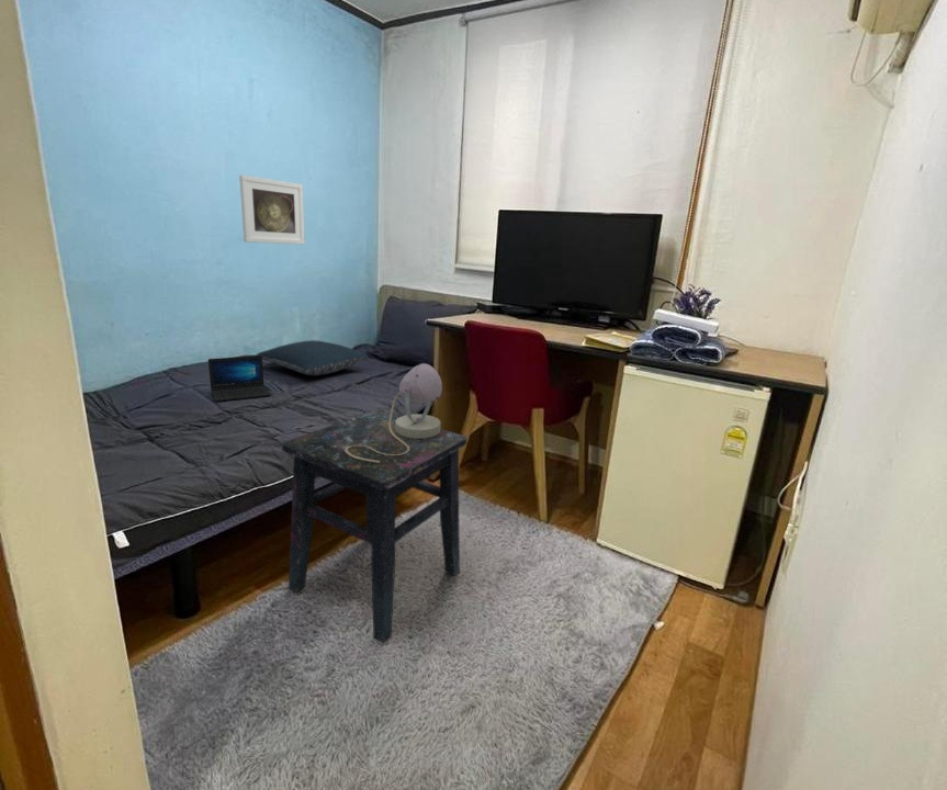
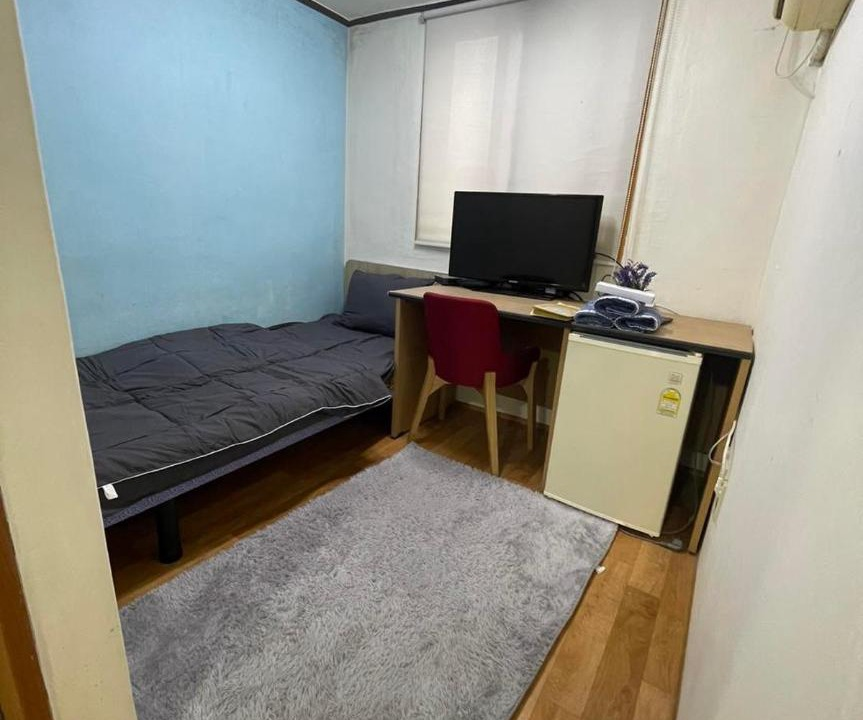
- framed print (274, 212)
- side table (377, 512)
- laptop (239, 377)
- table lamp (394, 404)
- pillow (314, 357)
